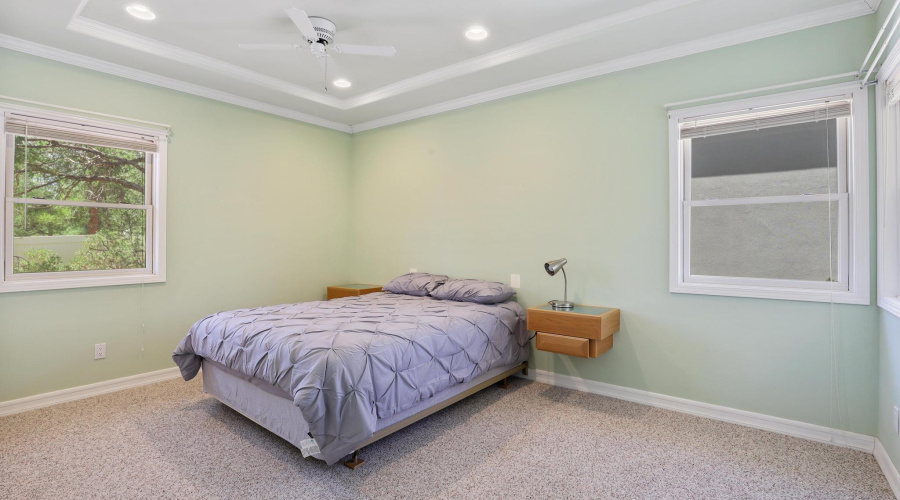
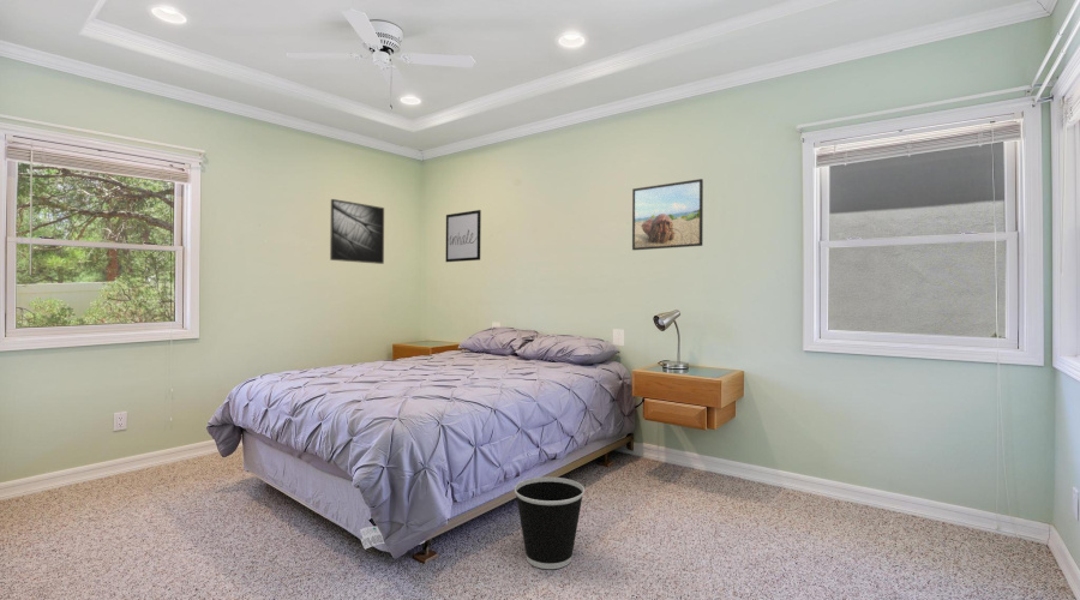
+ wastebasket (548, 522)
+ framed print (358, 233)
+ wall art (462, 236)
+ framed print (666, 216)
